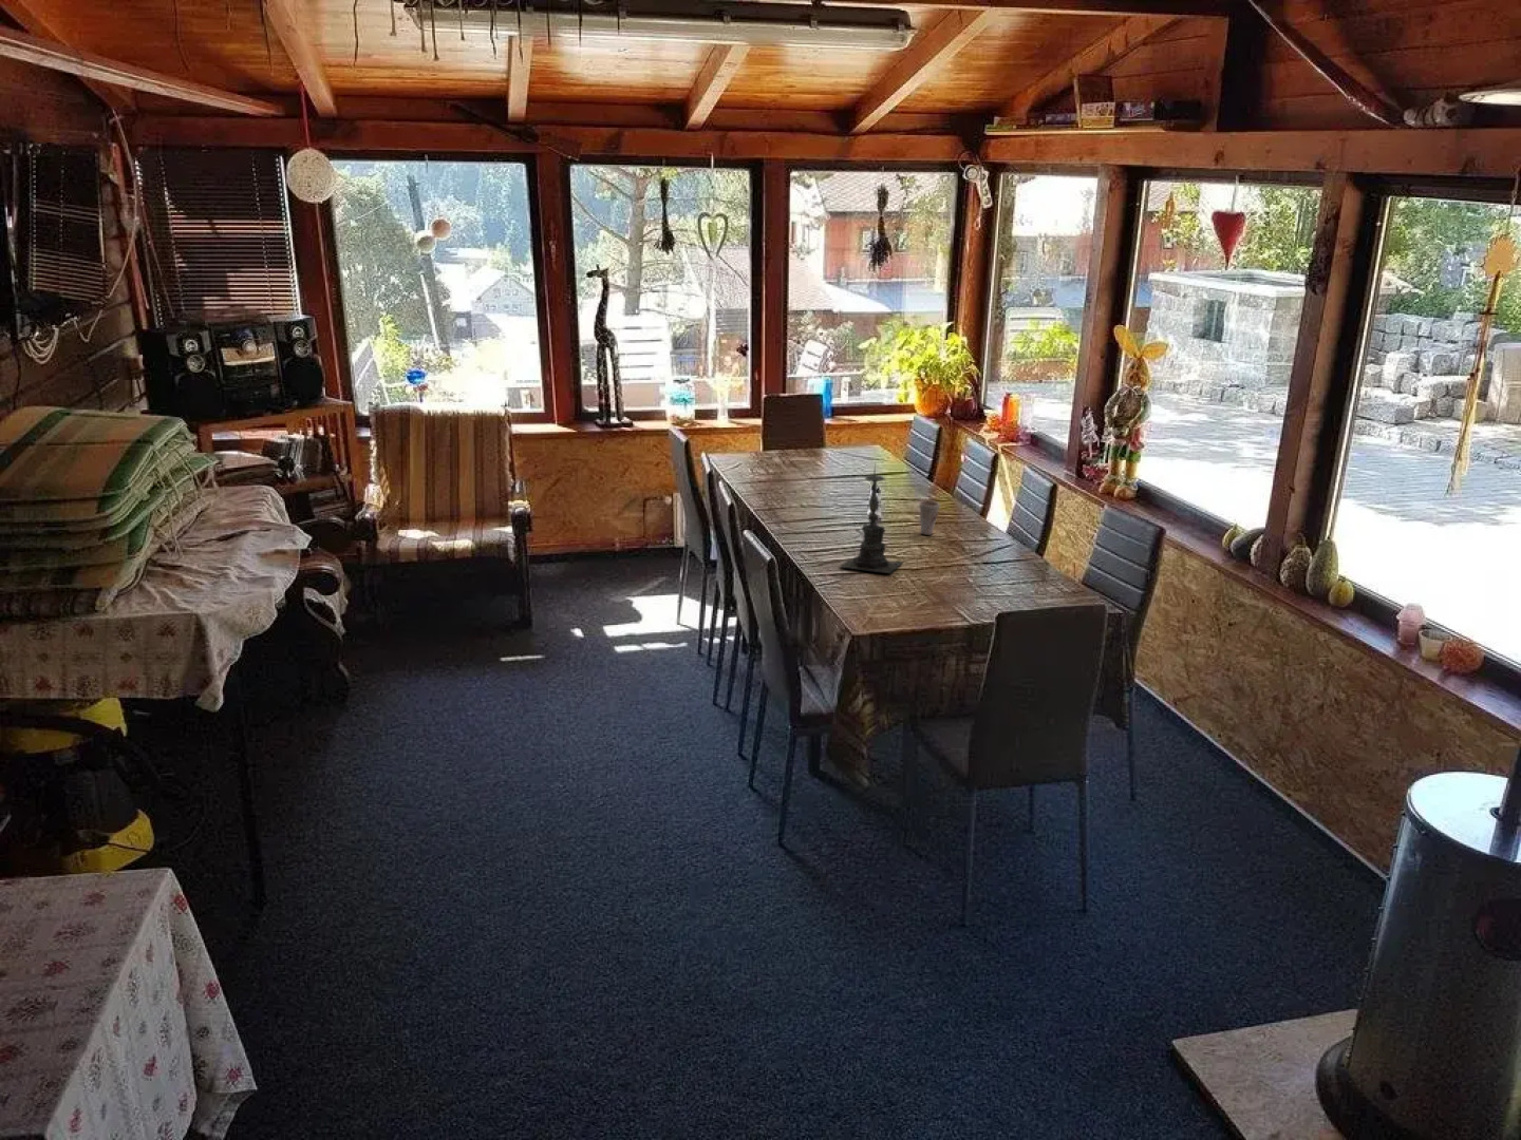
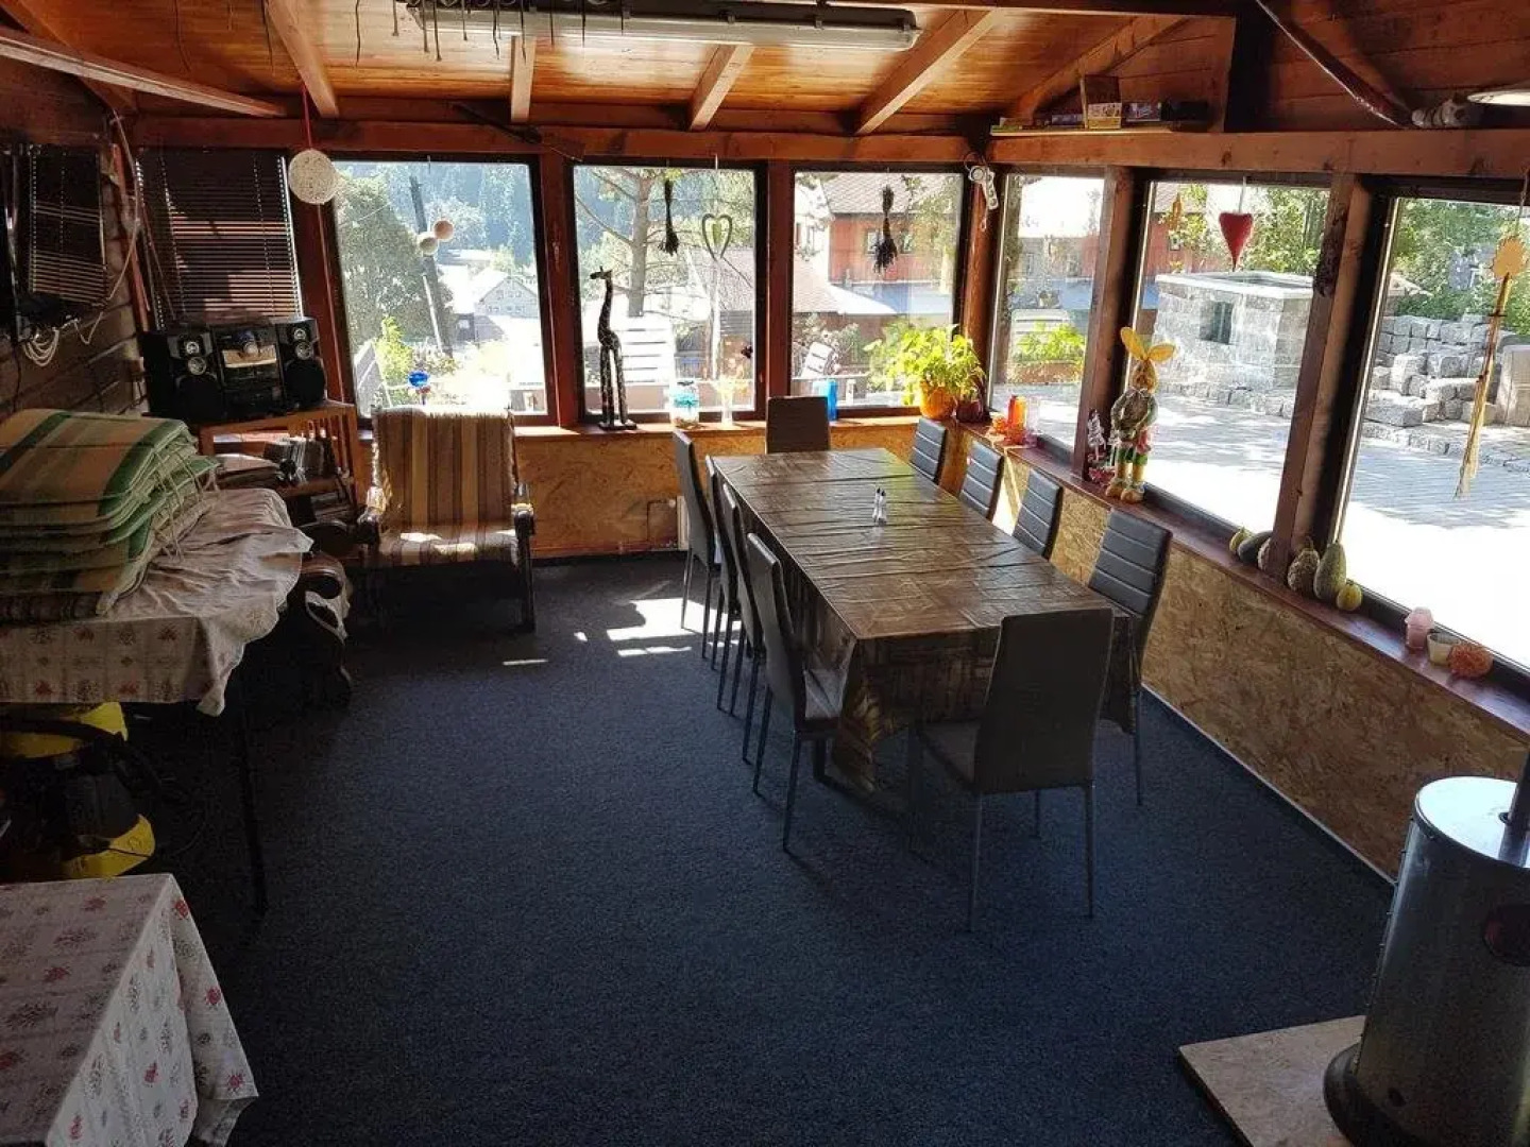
- candle holder (873, 513)
- cup (928, 517)
